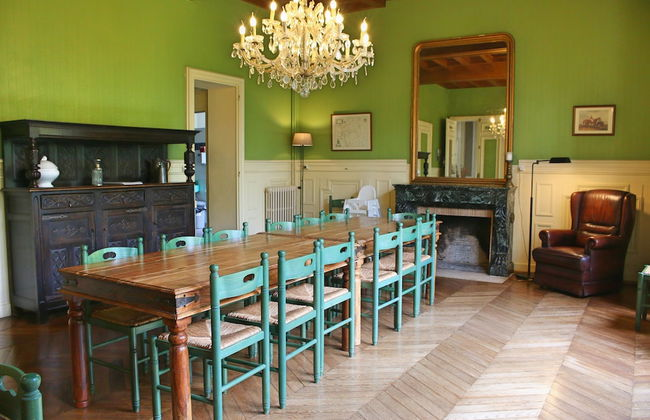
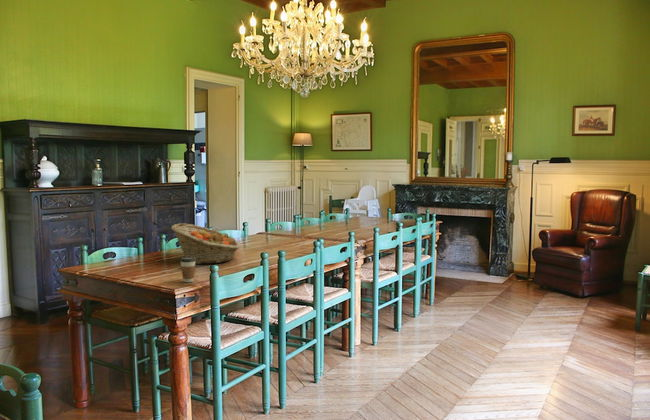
+ fruit basket (206, 241)
+ coffee cup (188, 269)
